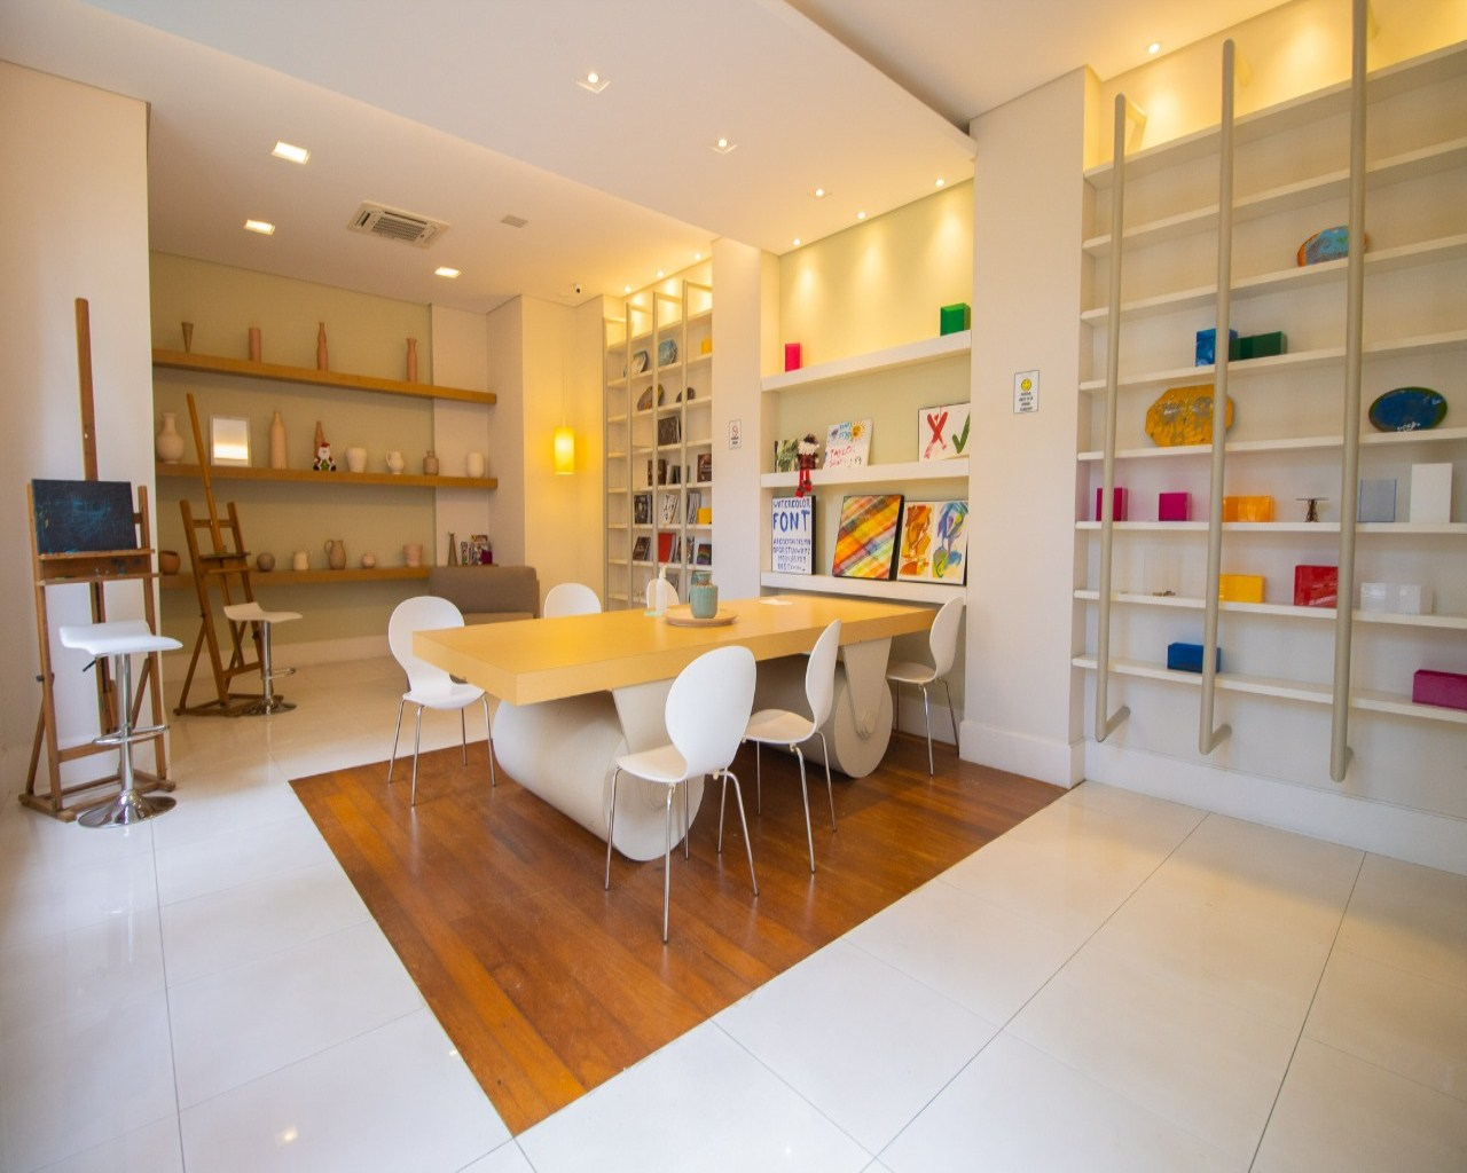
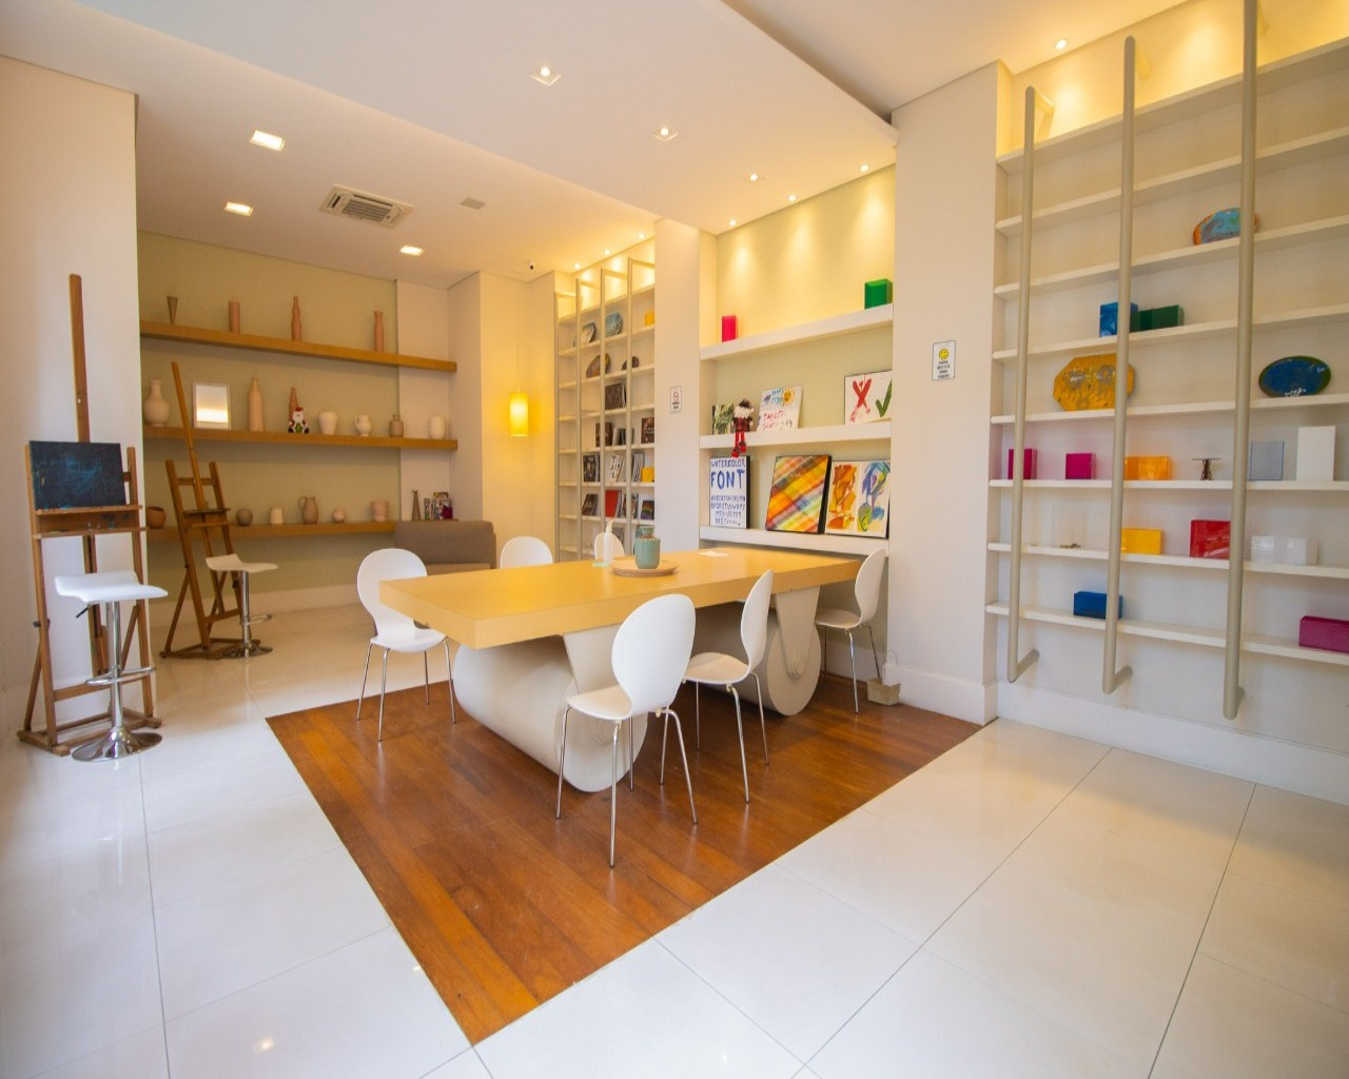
+ basket (884, 675)
